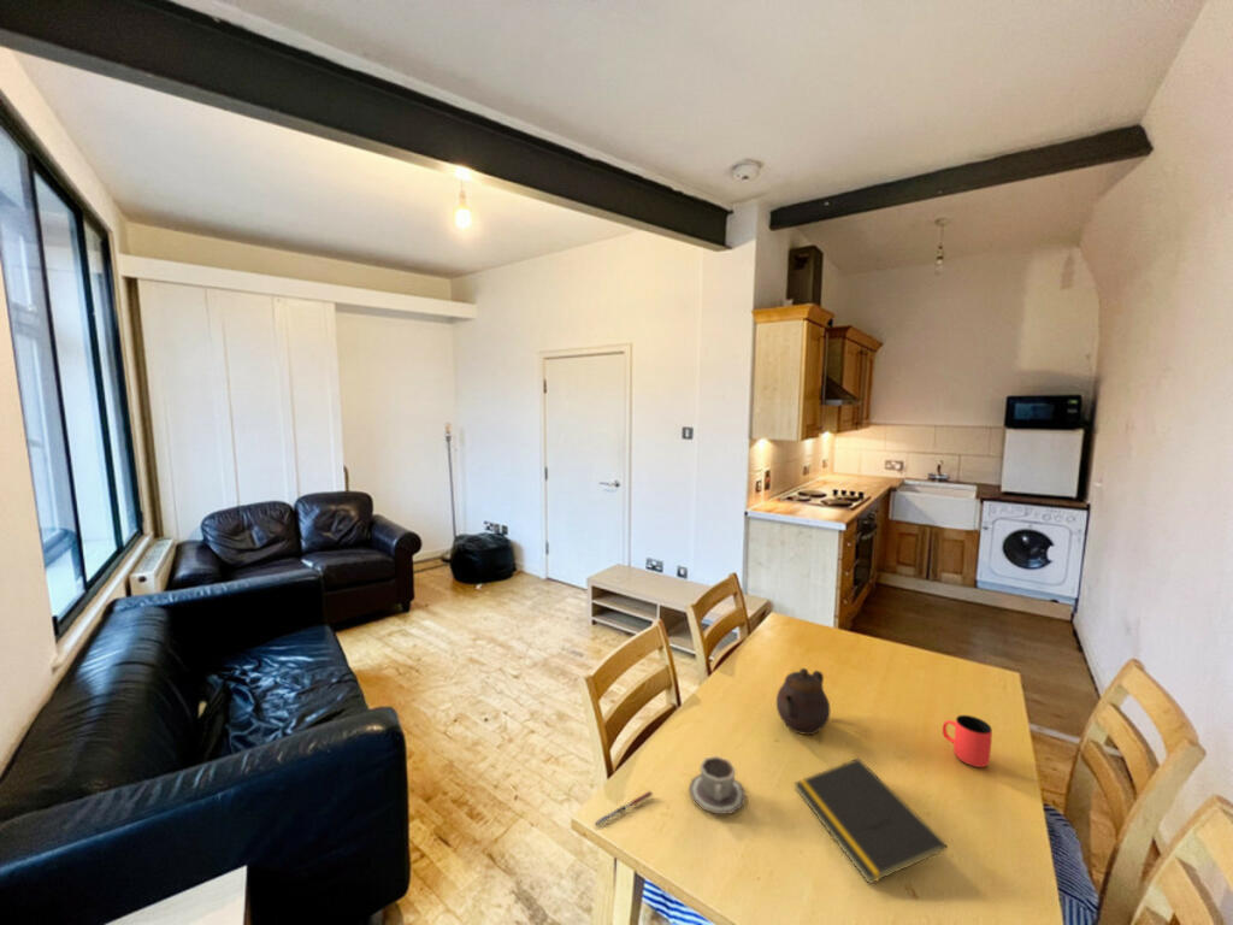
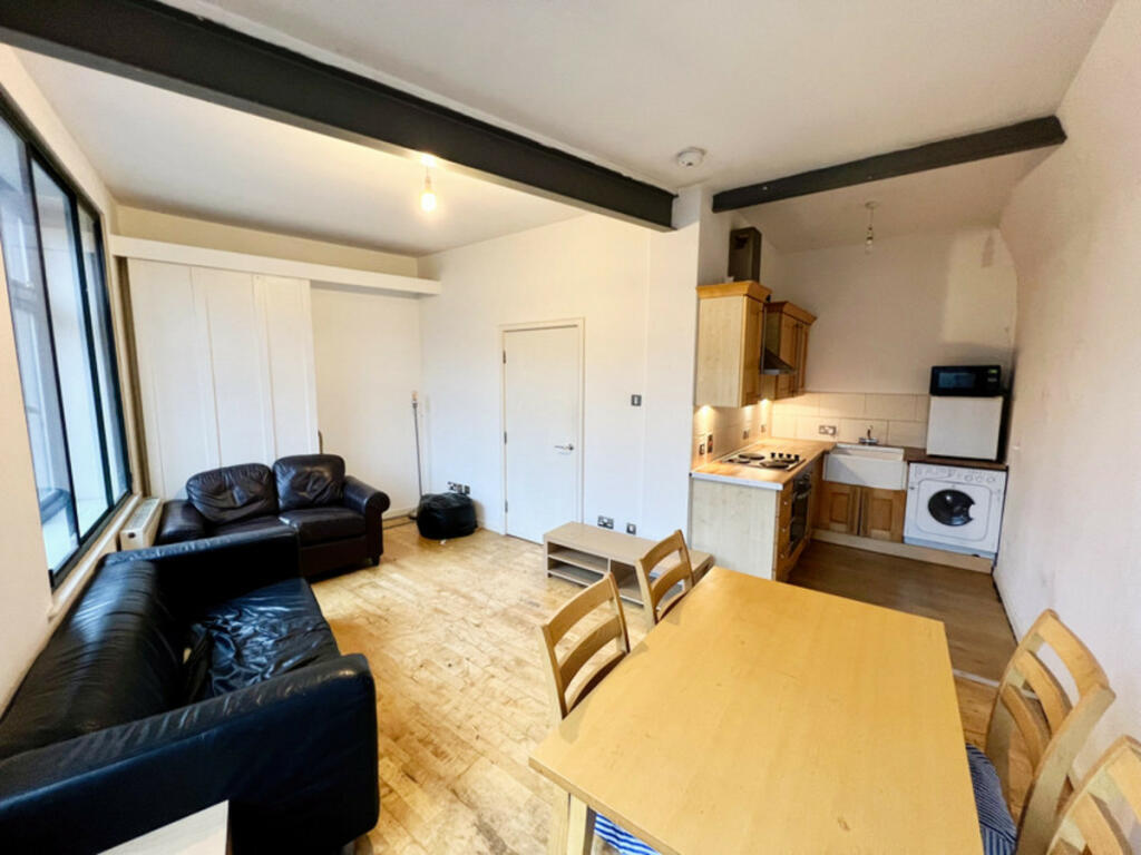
- teapot (804, 695)
- cup (964, 737)
- pen (624, 807)
- notepad (863, 813)
- cup (716, 780)
